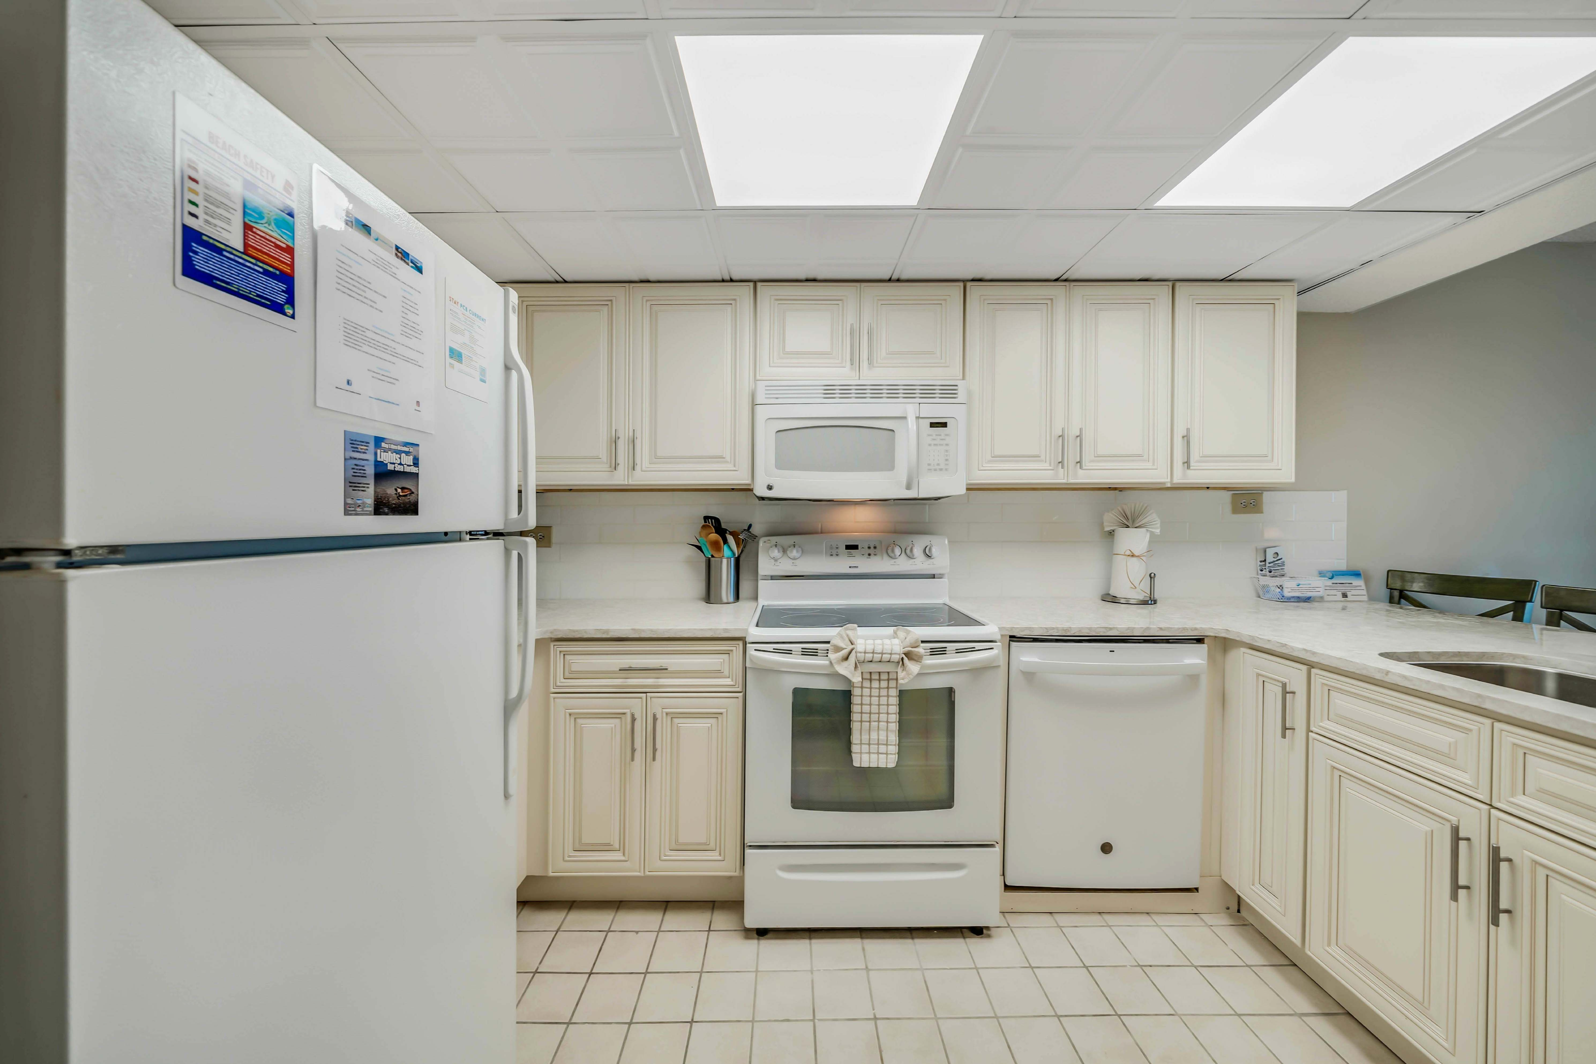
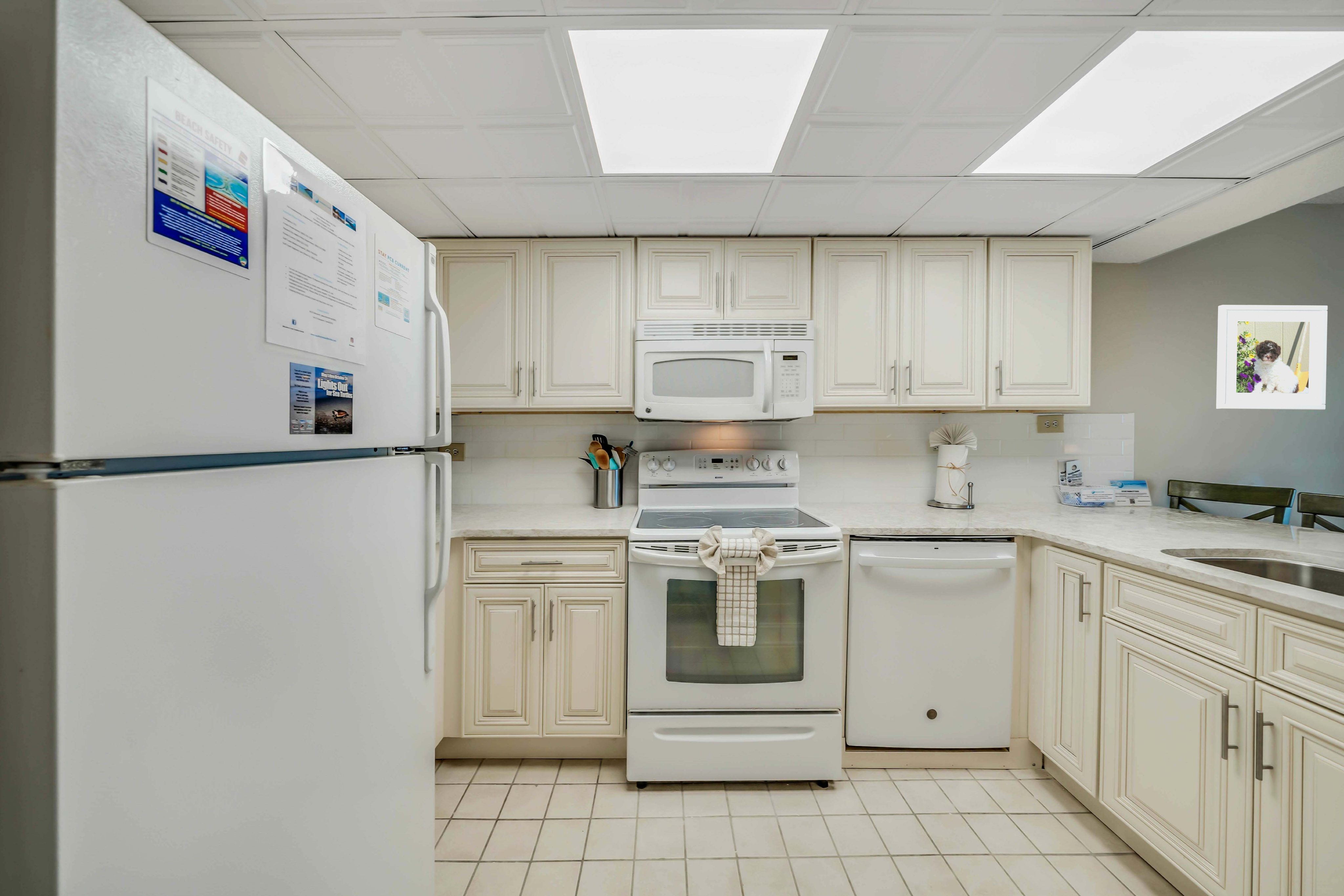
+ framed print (1271, 357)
